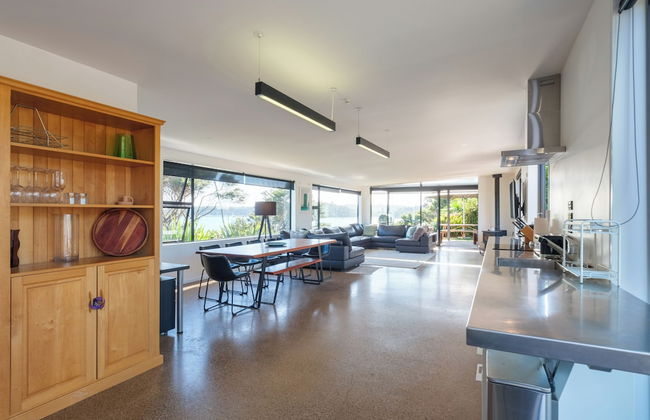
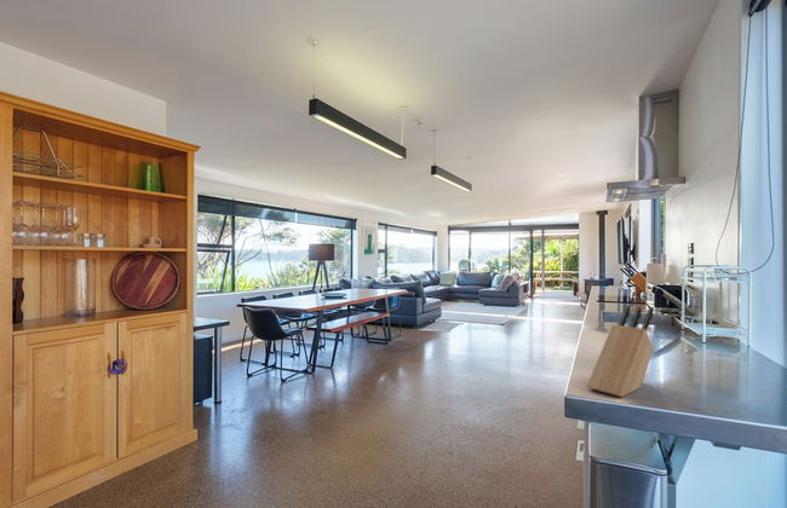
+ knife block (624, 346)
